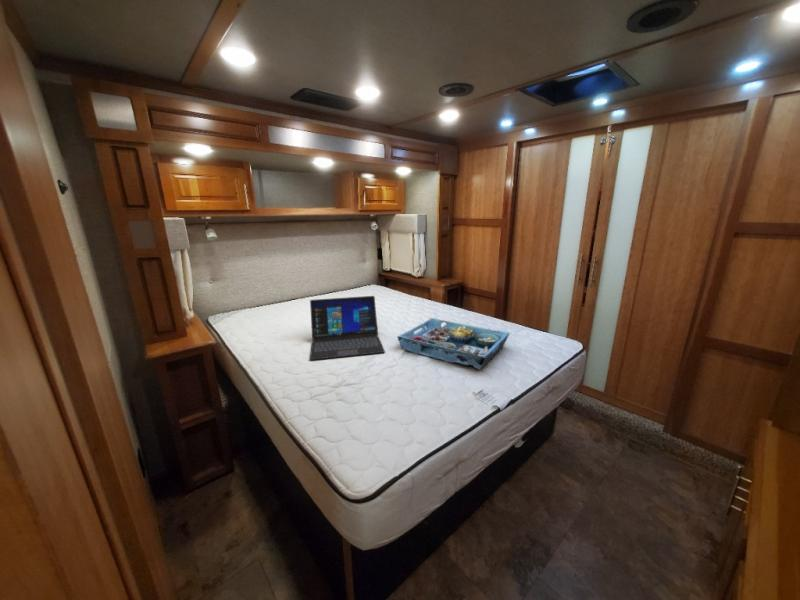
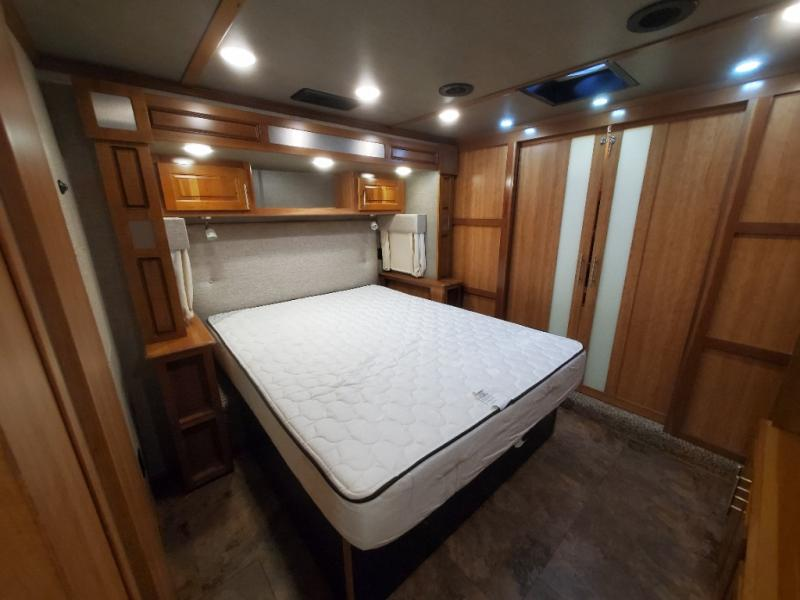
- serving tray (453, 339)
- laptop (345, 324)
